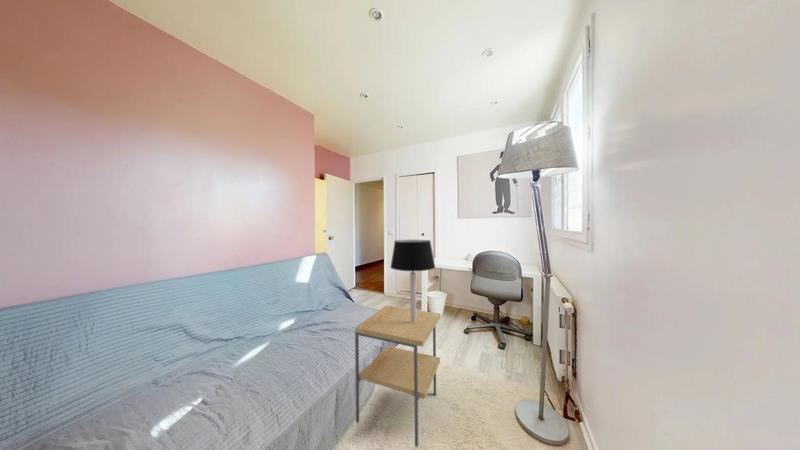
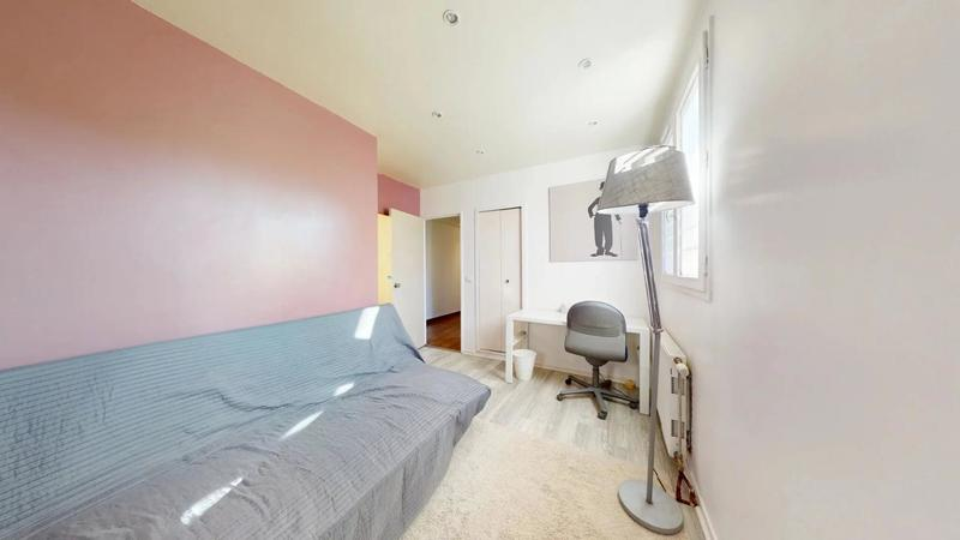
- side table (401, 363)
- table lamp (412, 281)
